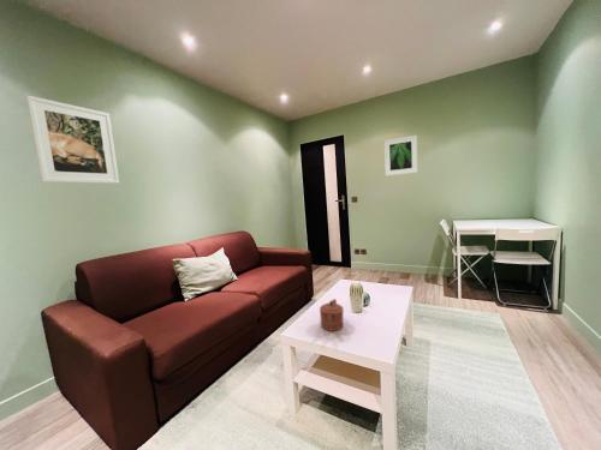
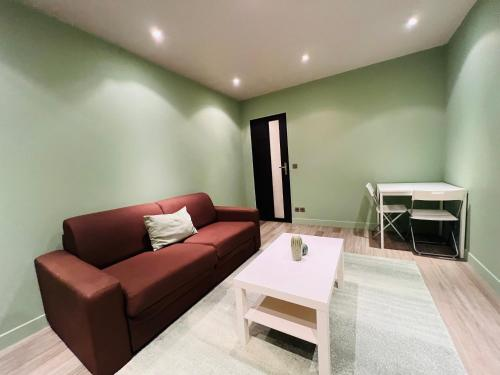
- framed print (78, 144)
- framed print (400, 156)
- teapot (331, 312)
